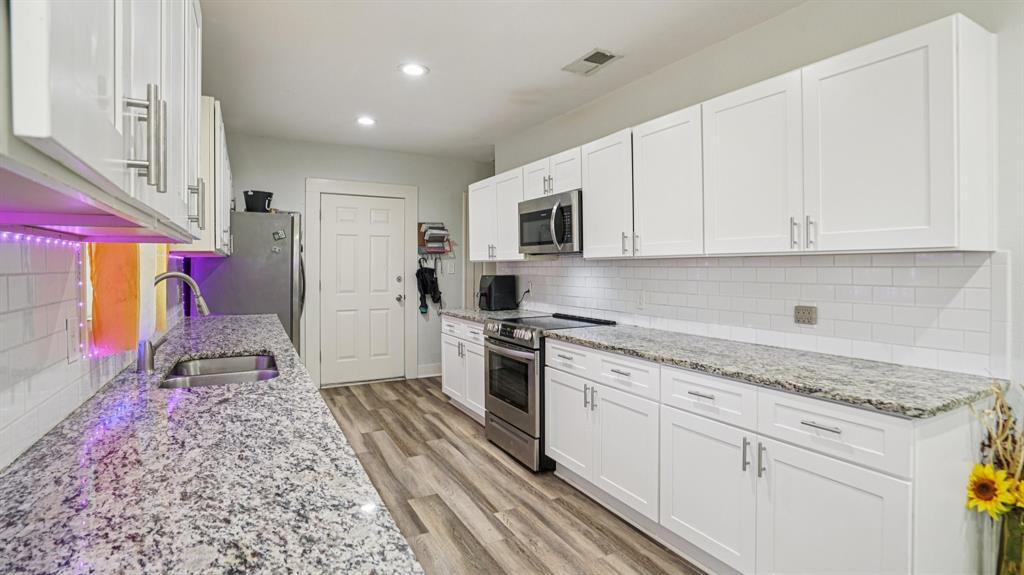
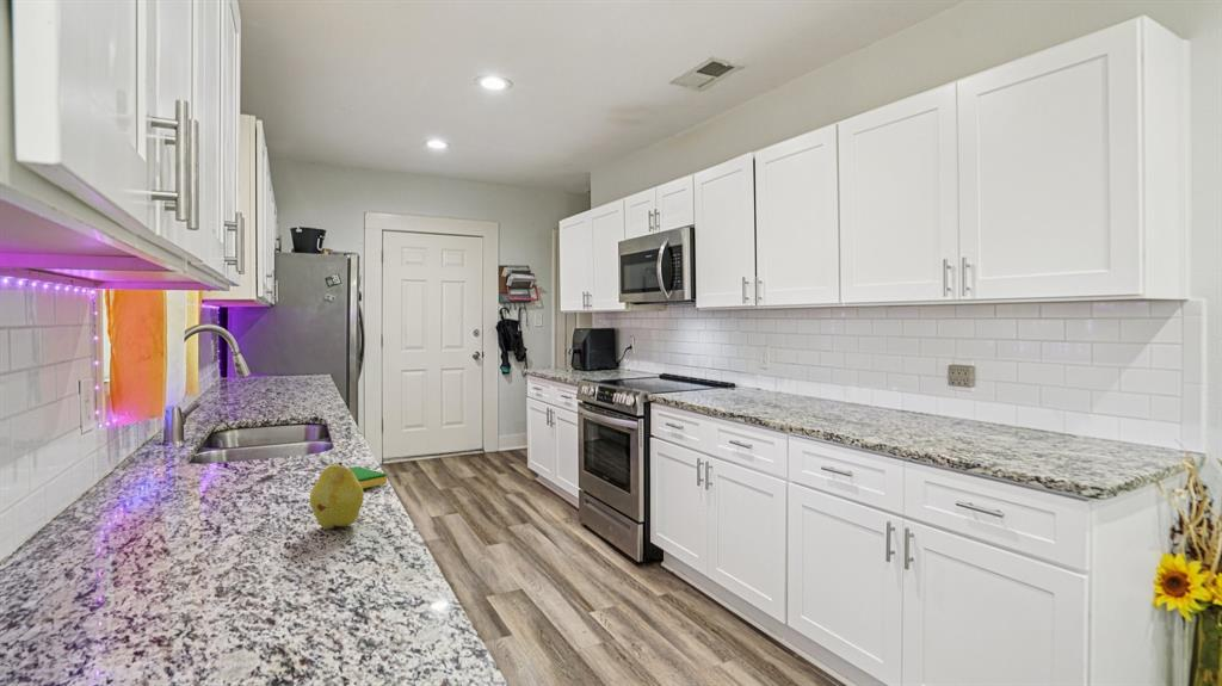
+ fruit (337, 494)
+ dish sponge (358, 477)
